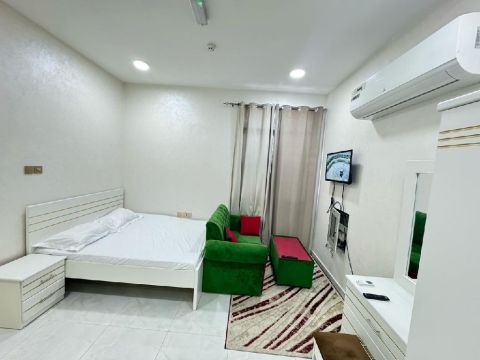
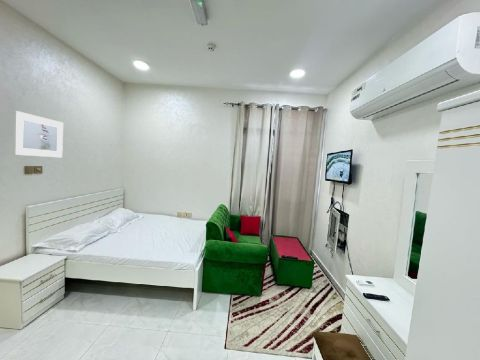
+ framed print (41, 136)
